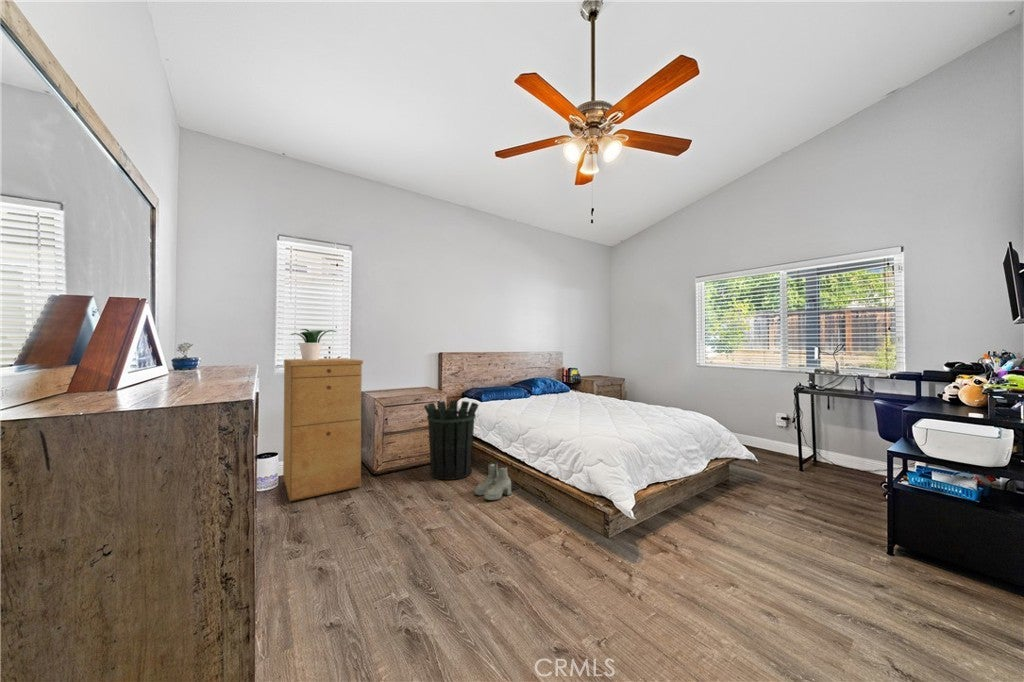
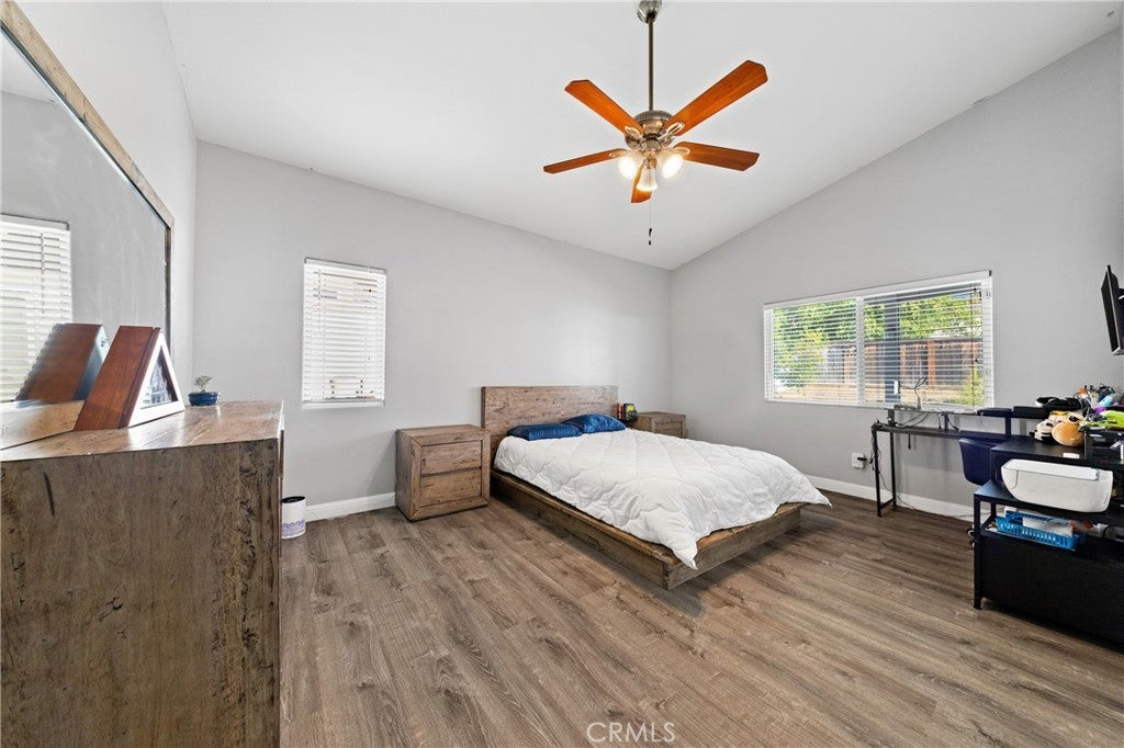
- filing cabinet (321, 420)
- potted plant (314, 344)
- waste bin (451, 438)
- boots (493, 480)
